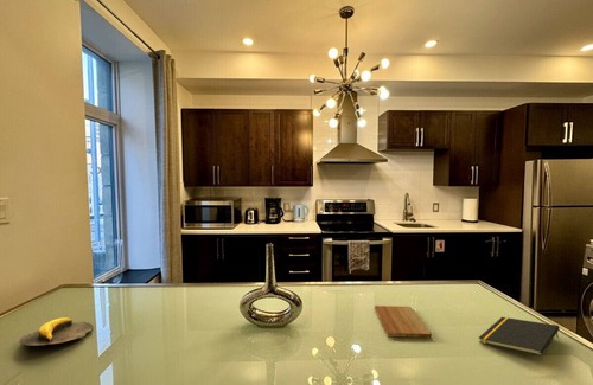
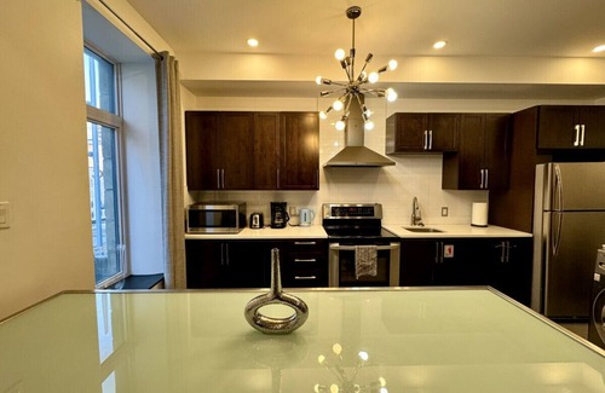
- banana (58, 328)
- cutting board (400, 320)
- notepad (518, 333)
